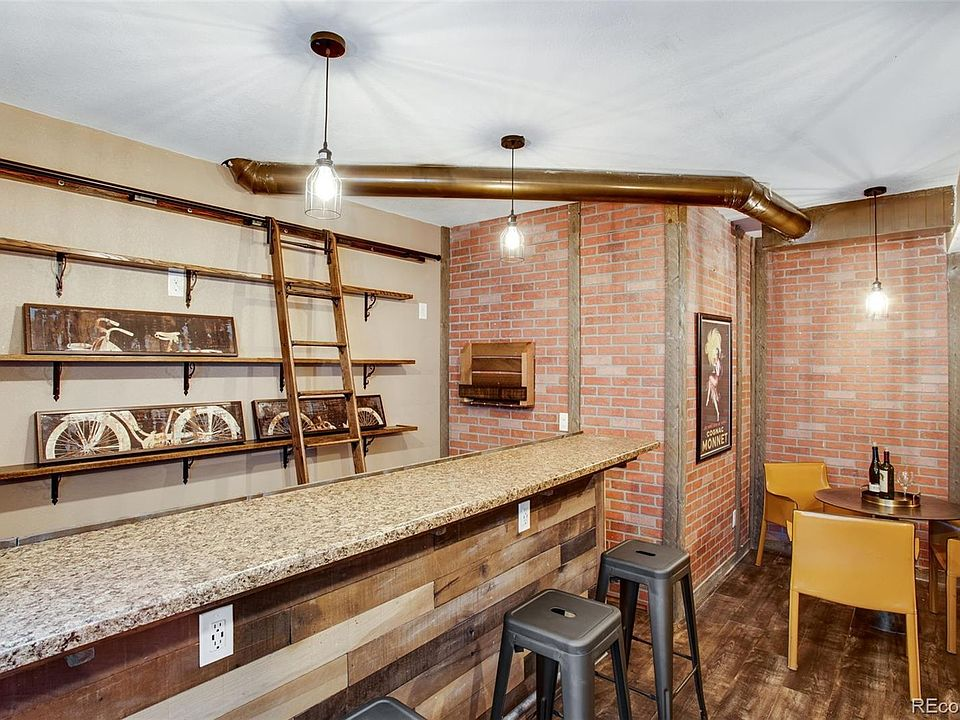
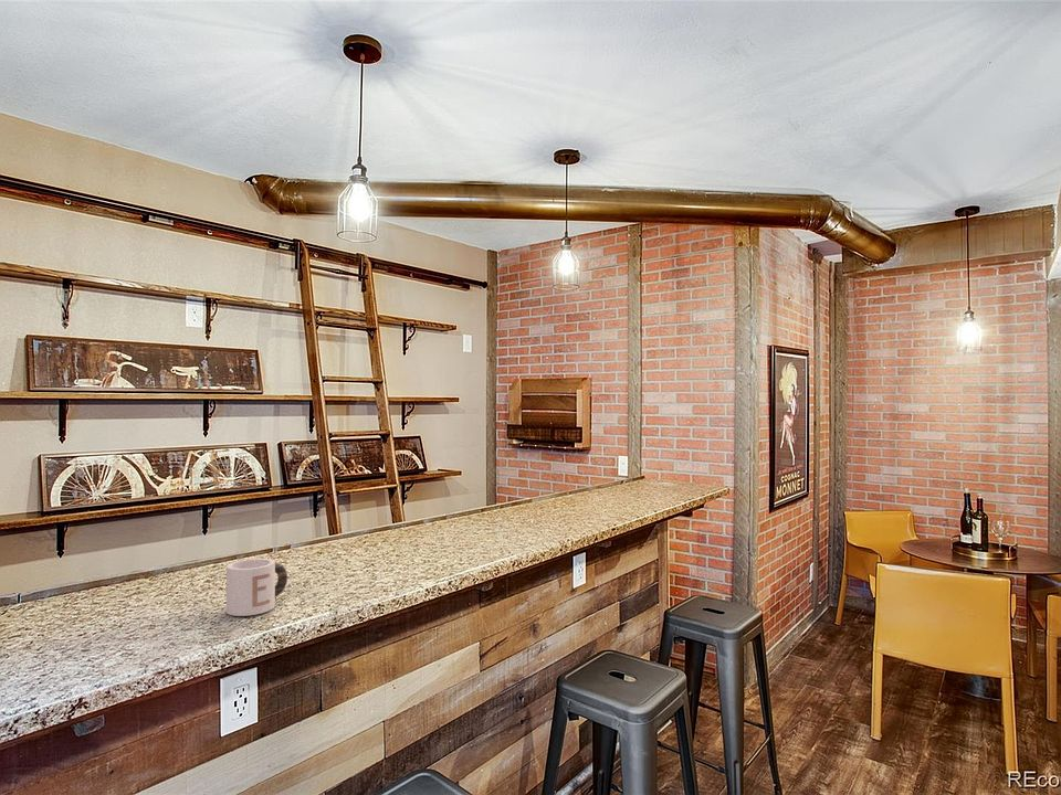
+ mug (259, 583)
